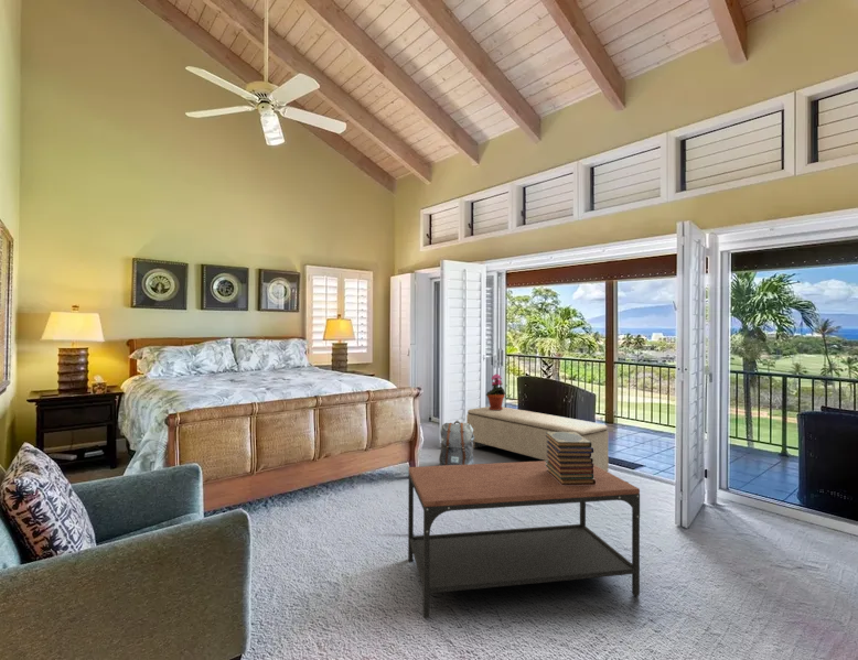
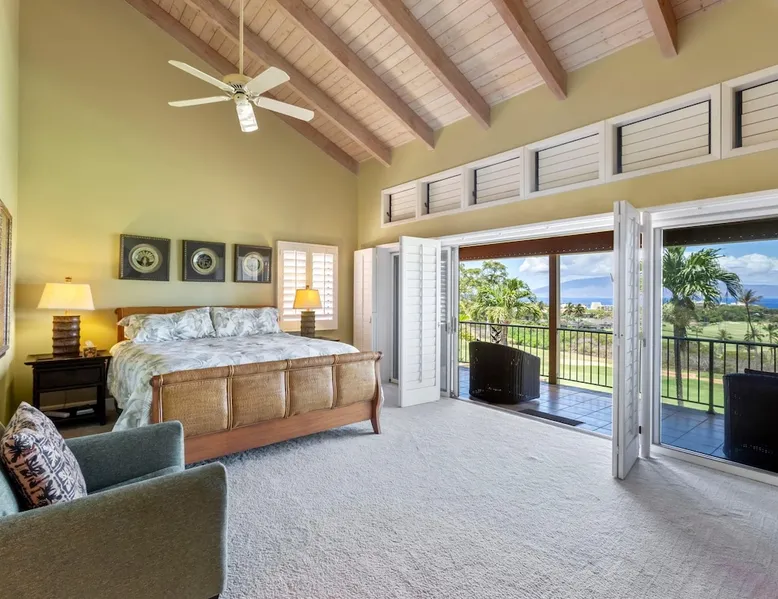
- book stack (568, 456)
- bench (530, 436)
- coffee table (515, 529)
- potted plant (496, 391)
- backpack (455, 444)
